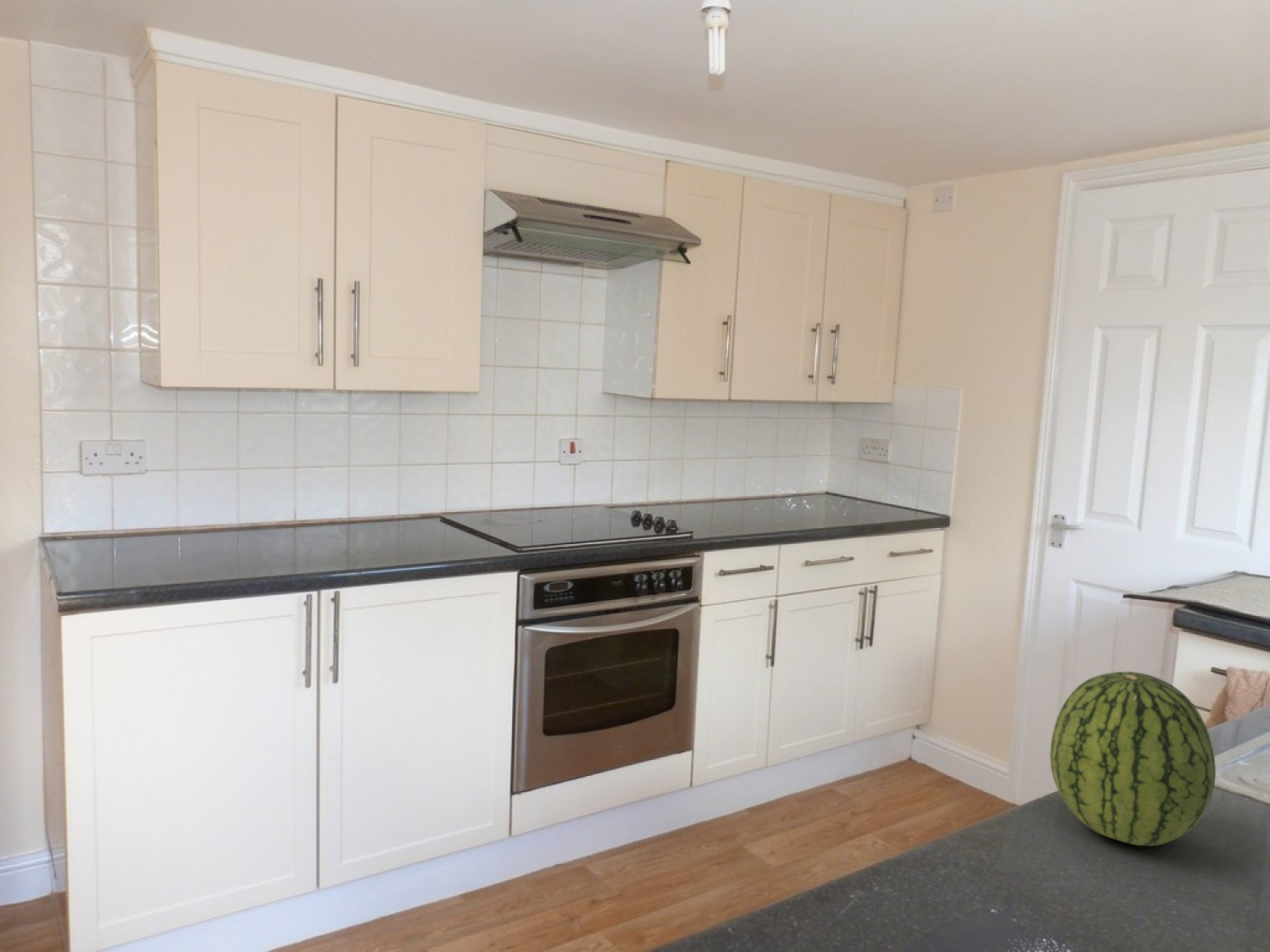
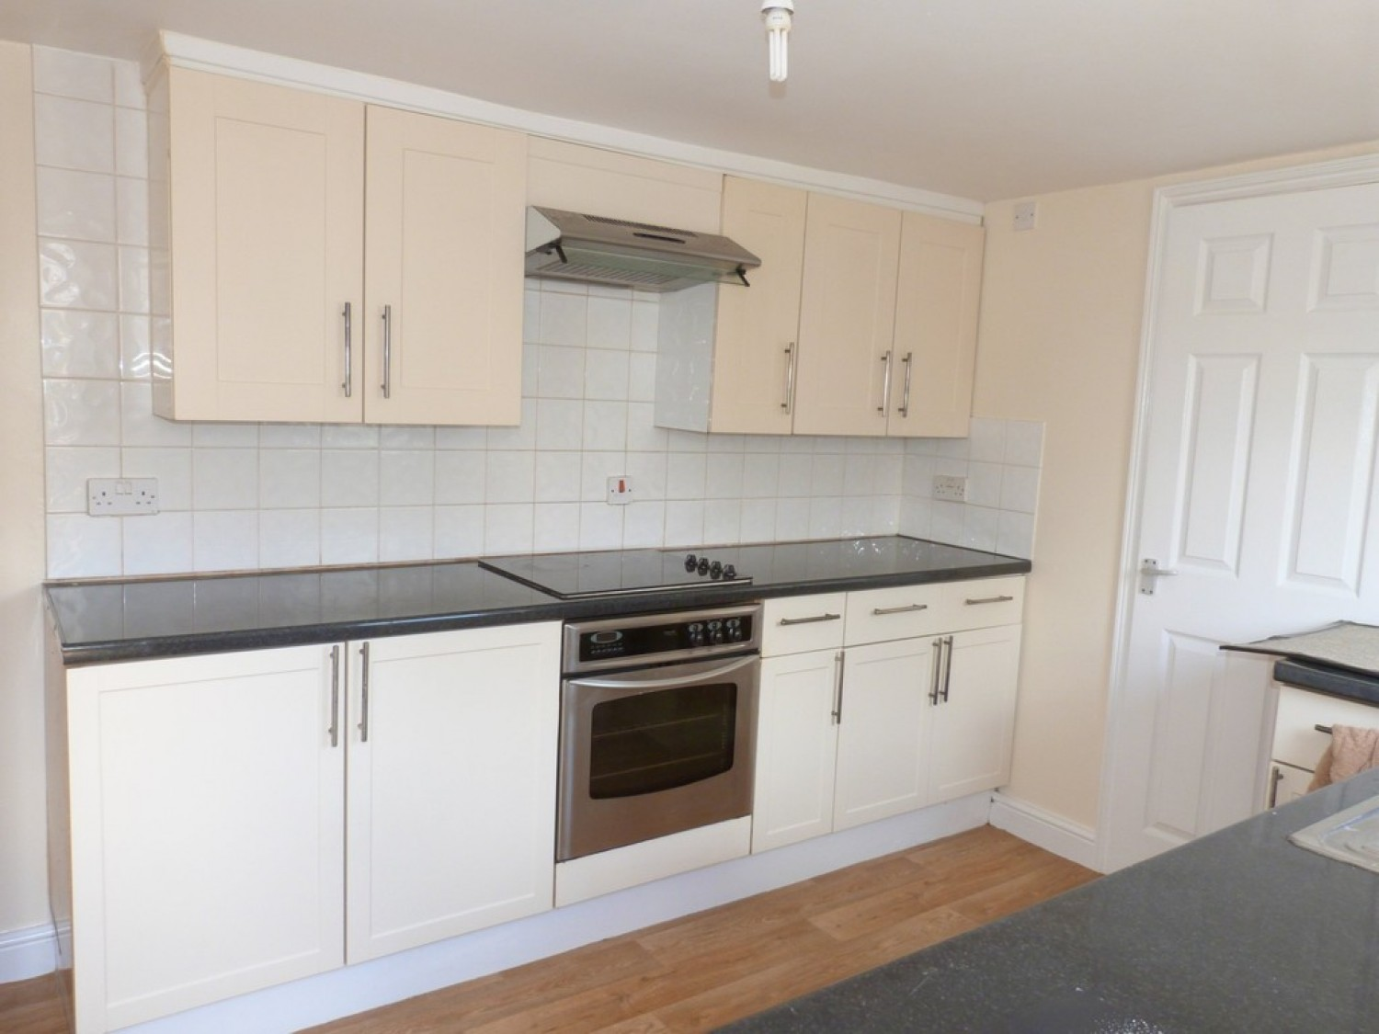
- fruit (1130, 756)
